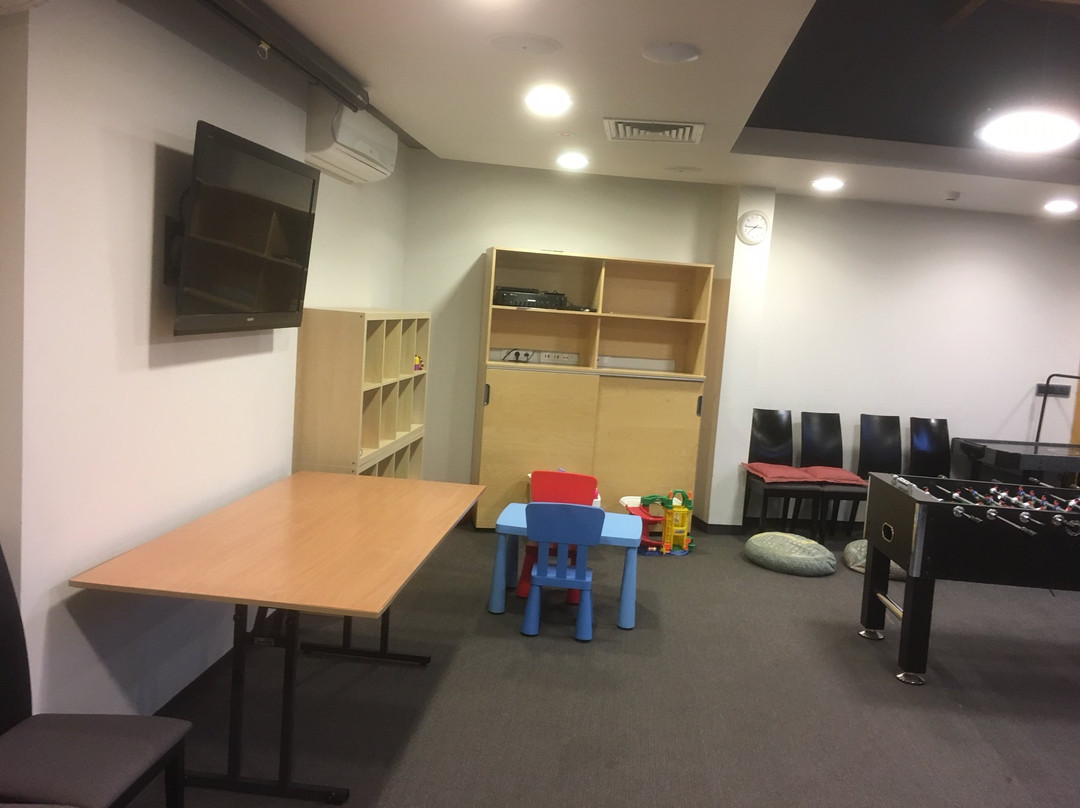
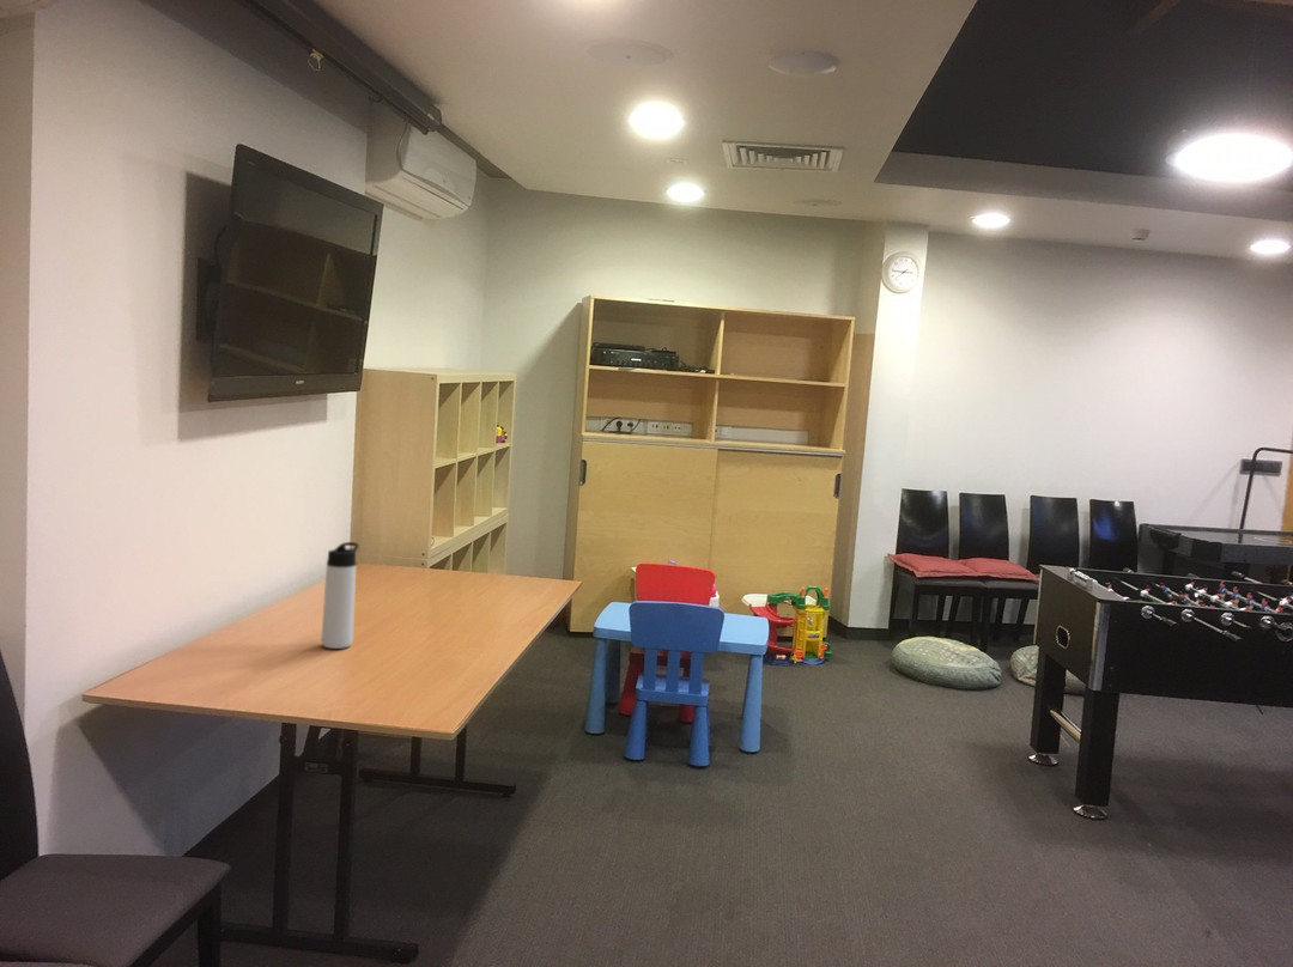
+ thermos bottle (341, 594)
